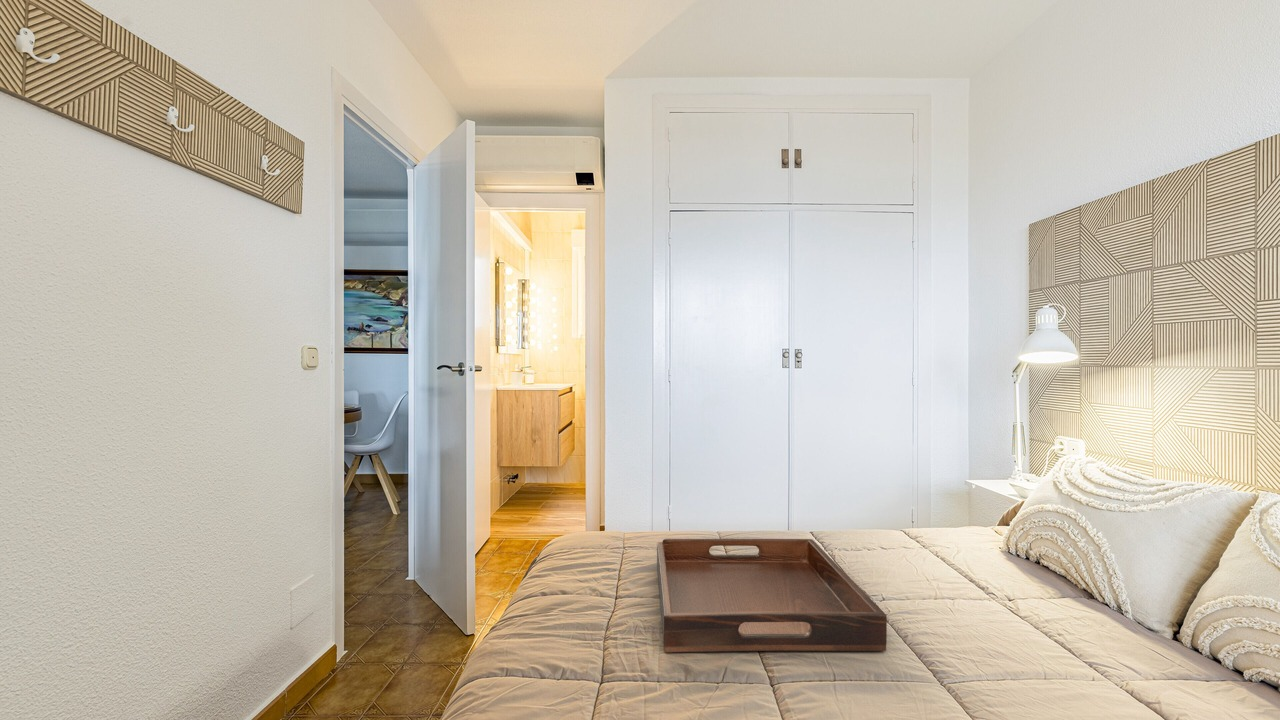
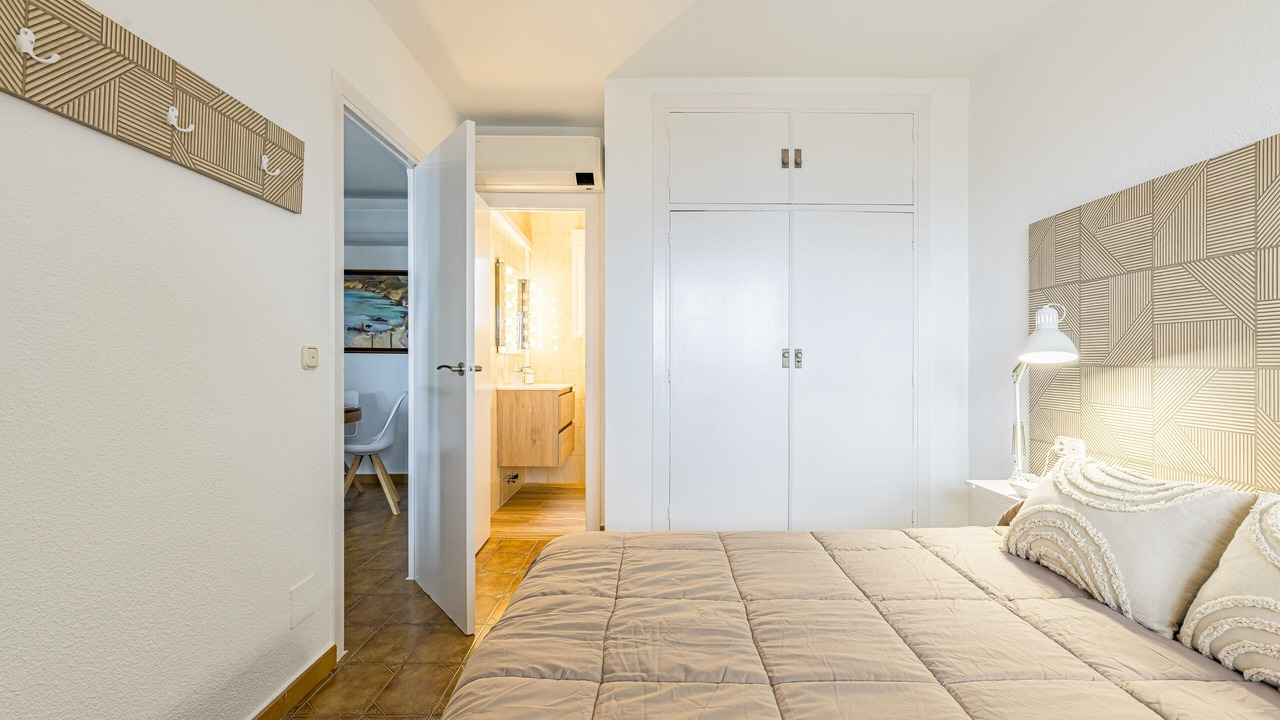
- serving tray (751, 584)
